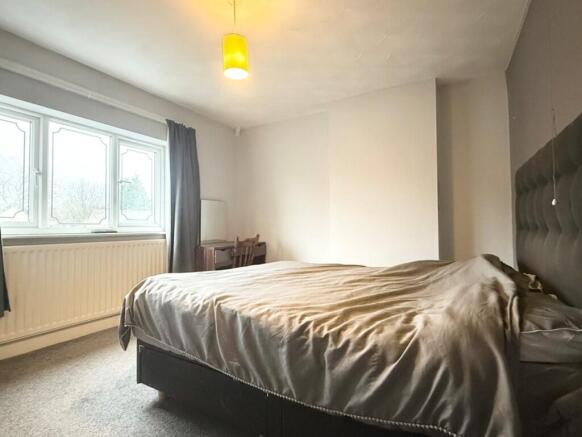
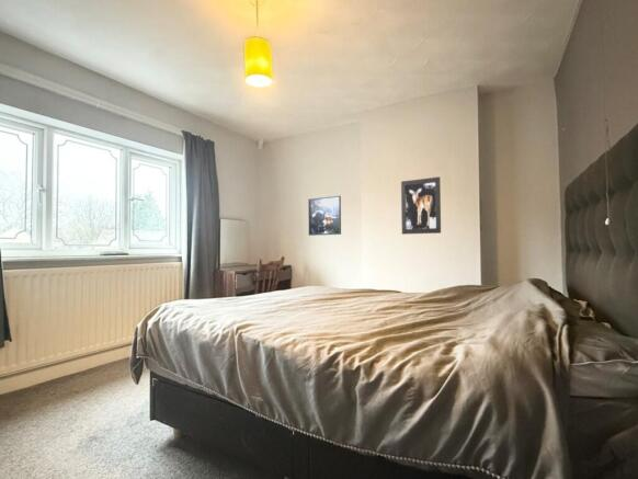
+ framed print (323, 216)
+ wall art (420, 206)
